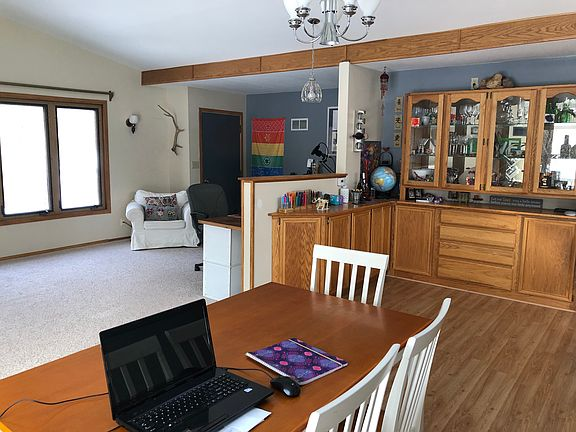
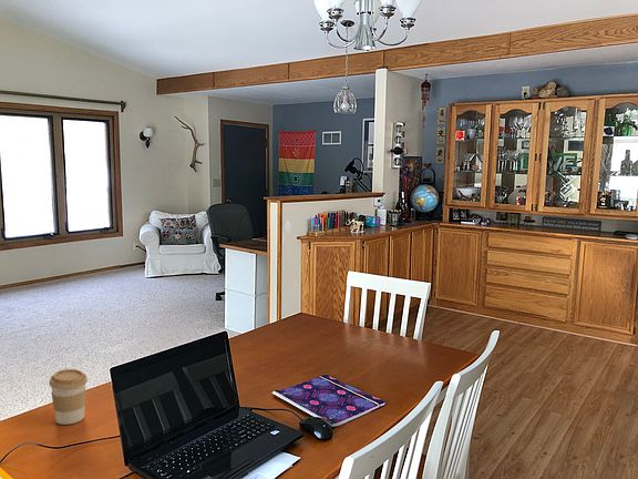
+ coffee cup (69, 395)
